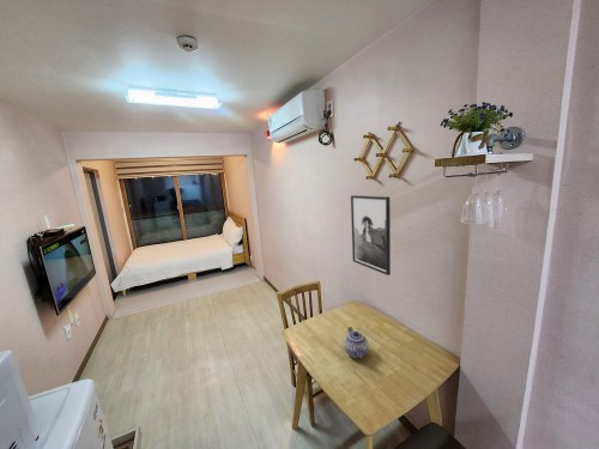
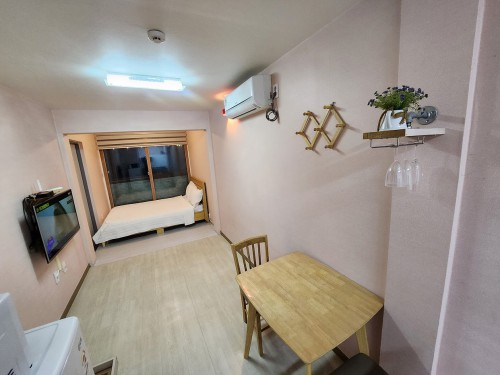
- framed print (369, 232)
- teapot (356, 341)
